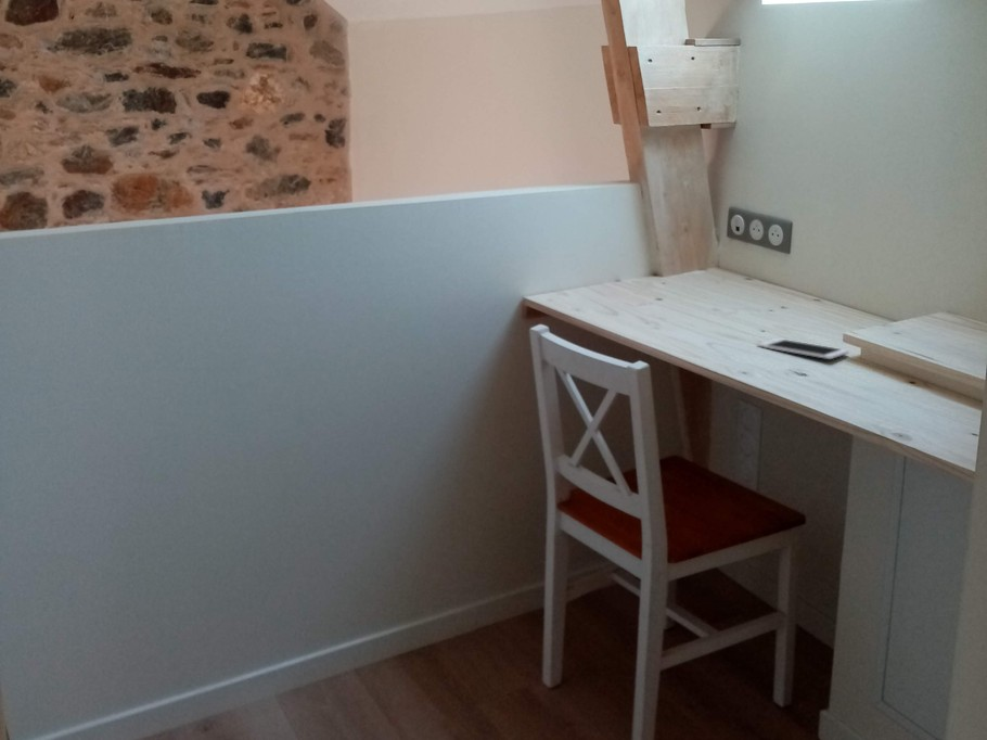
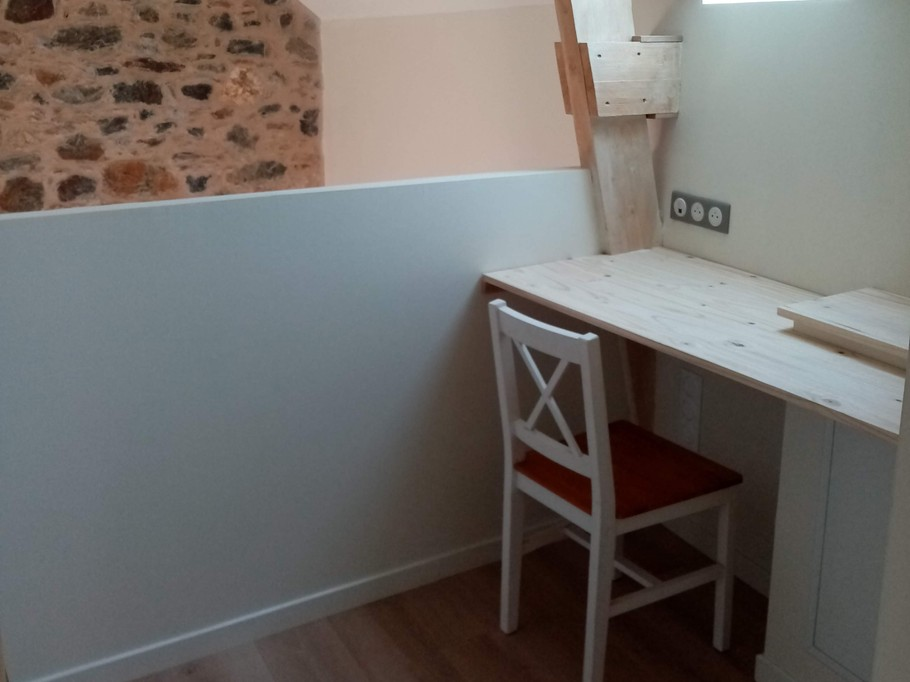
- cell phone (802, 348)
